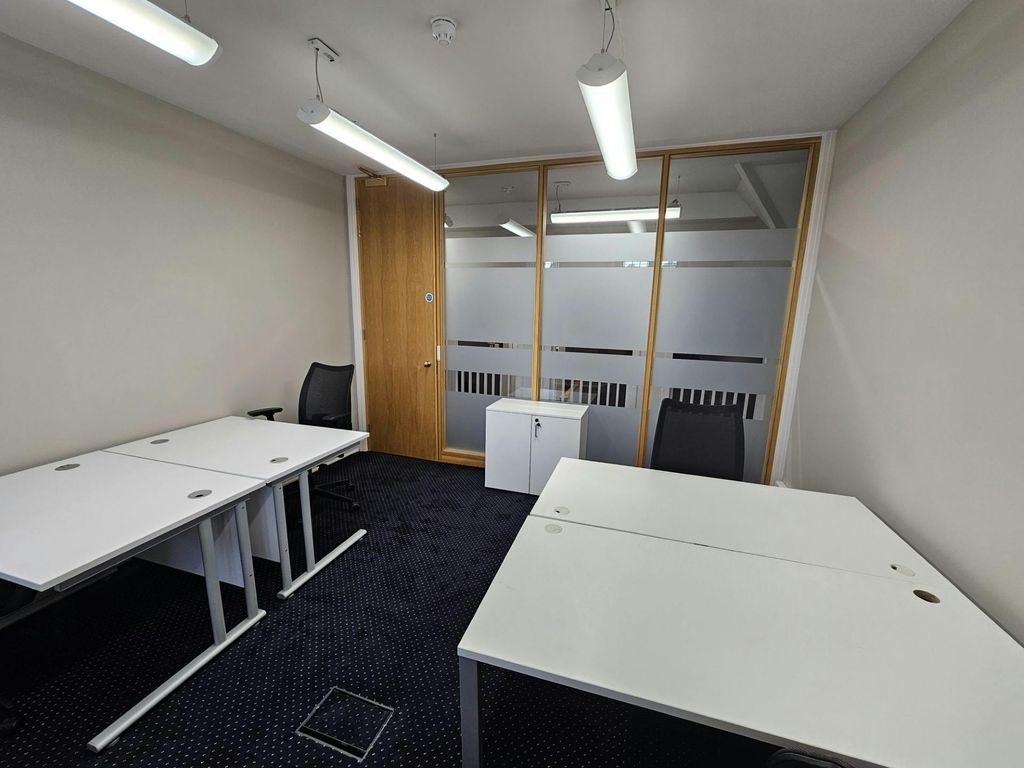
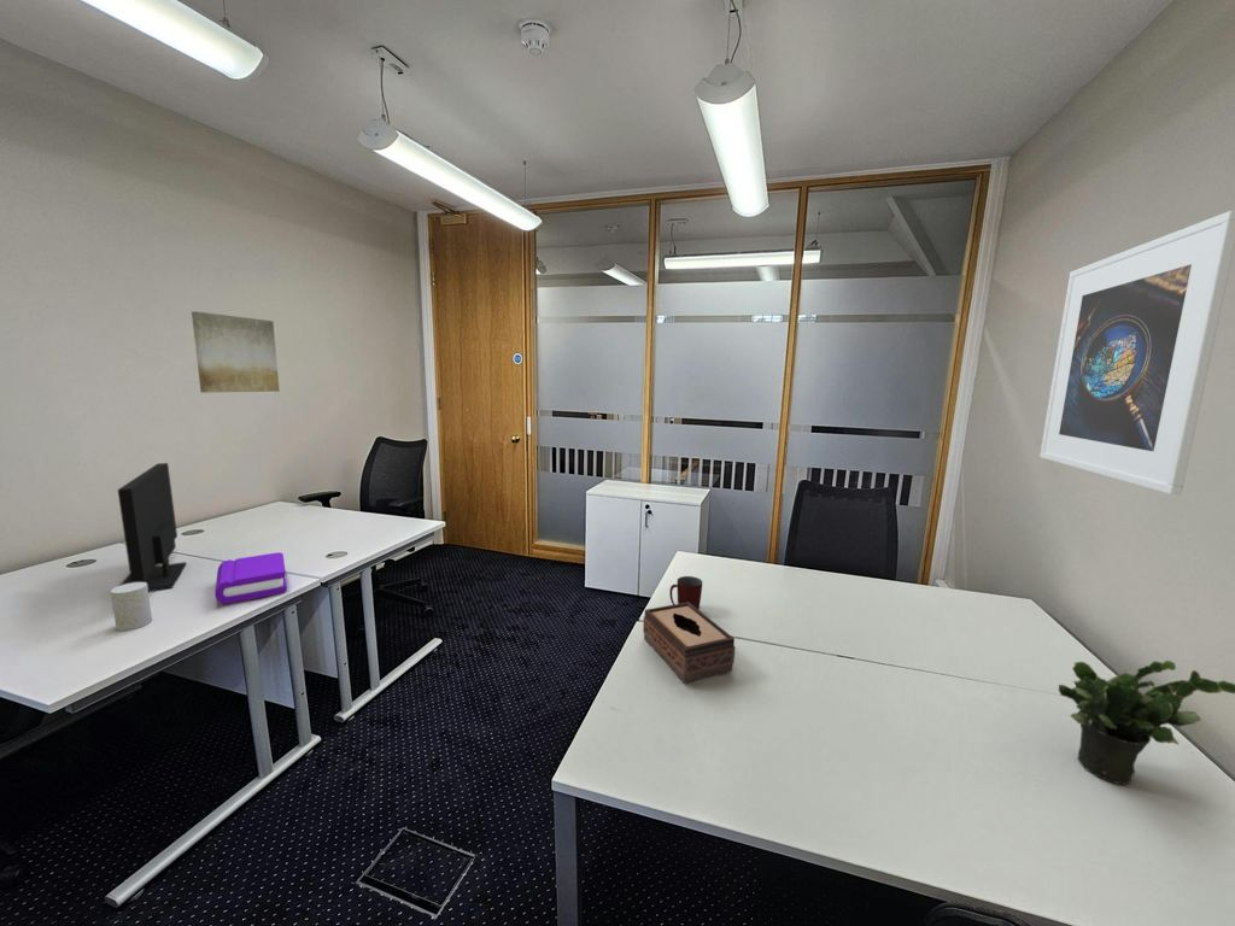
+ mug (685, 596)
+ book (251, 576)
+ wall art (239, 354)
+ tissue box (686, 638)
+ potted plant (1143, 713)
+ monitor (145, 528)
+ cup (131, 605)
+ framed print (1116, 363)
